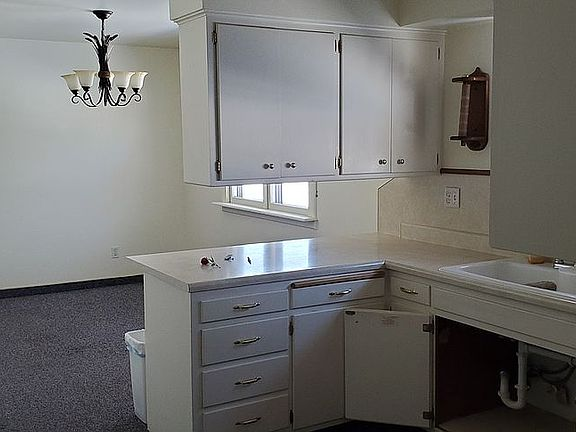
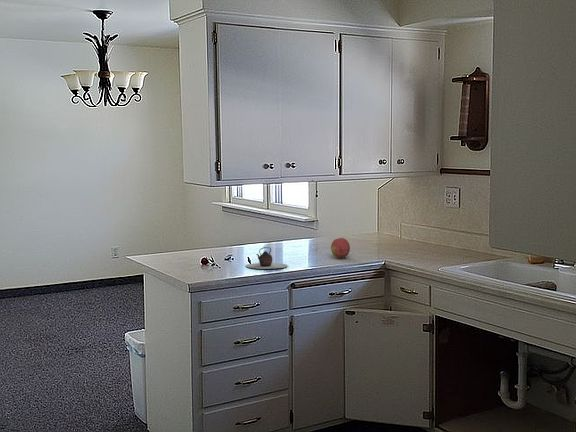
+ teapot (266, 256)
+ fruit (340, 248)
